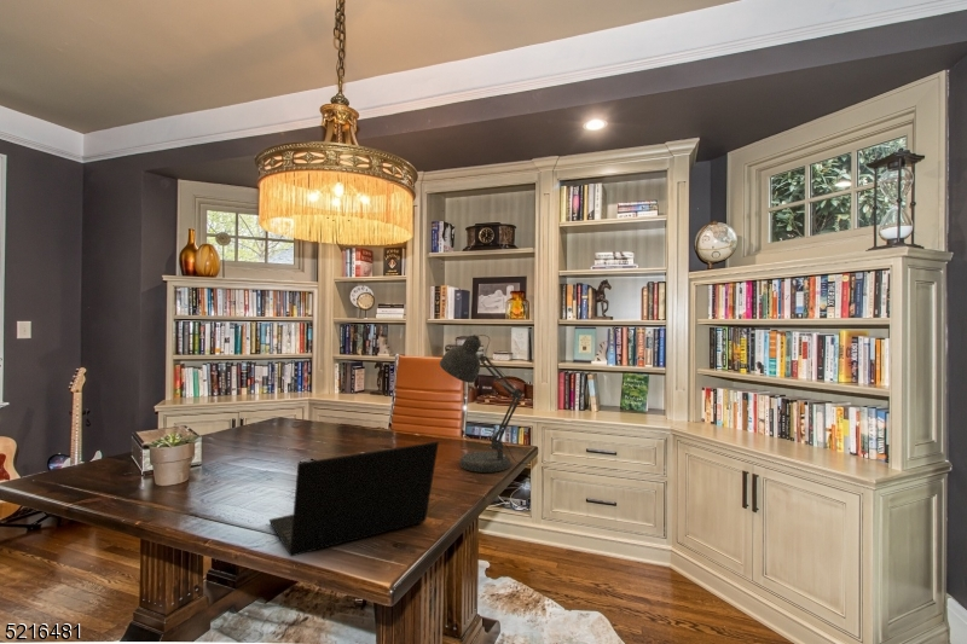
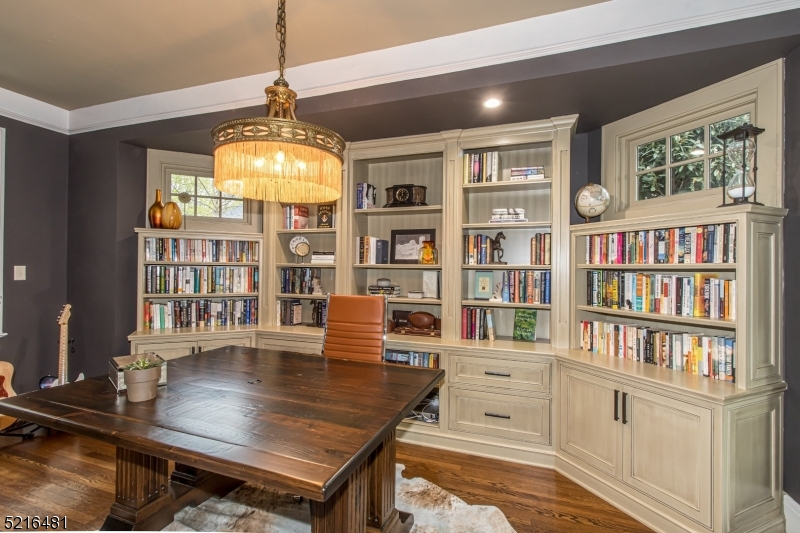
- laptop (352, 483)
- desk lamp (473, 382)
